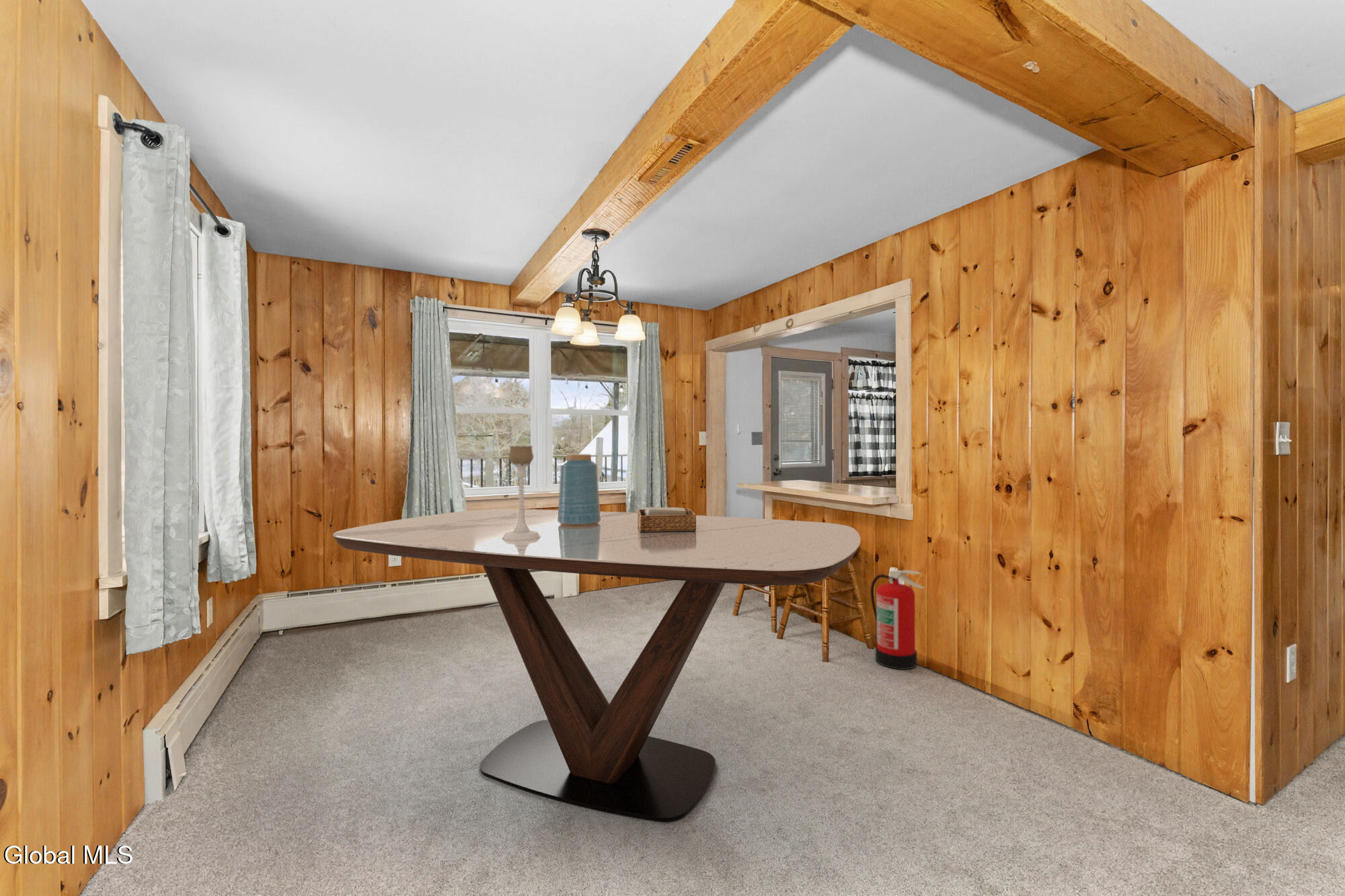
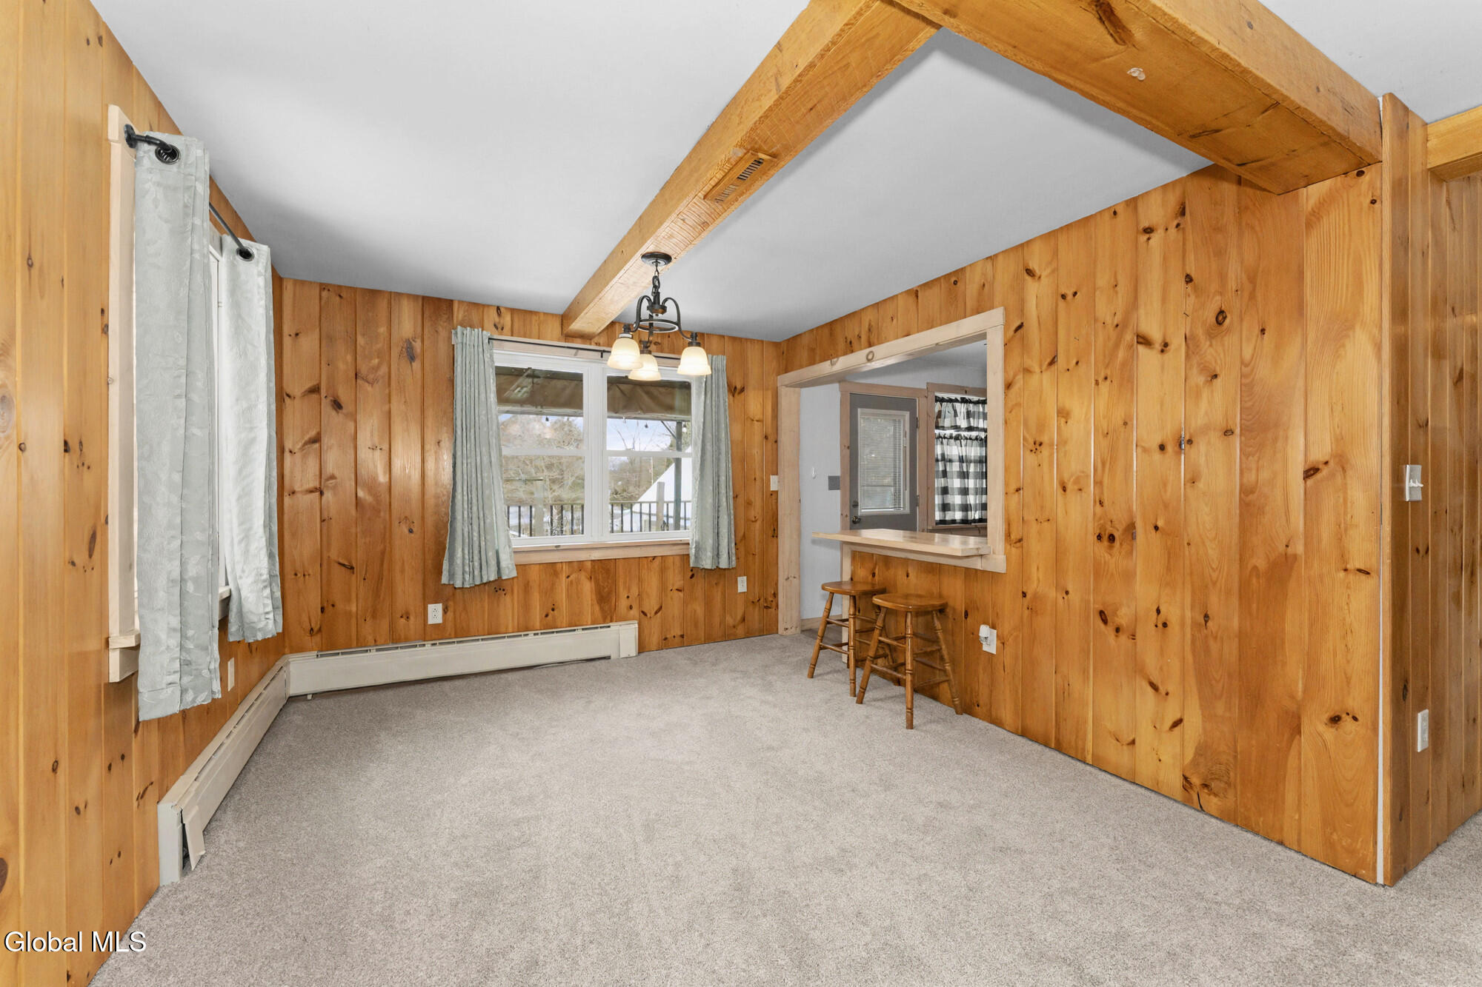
- fire extinguisher (896, 614)
- vase (579, 488)
- napkin holder (666, 517)
- dining table (581, 657)
- candle holder (521, 491)
